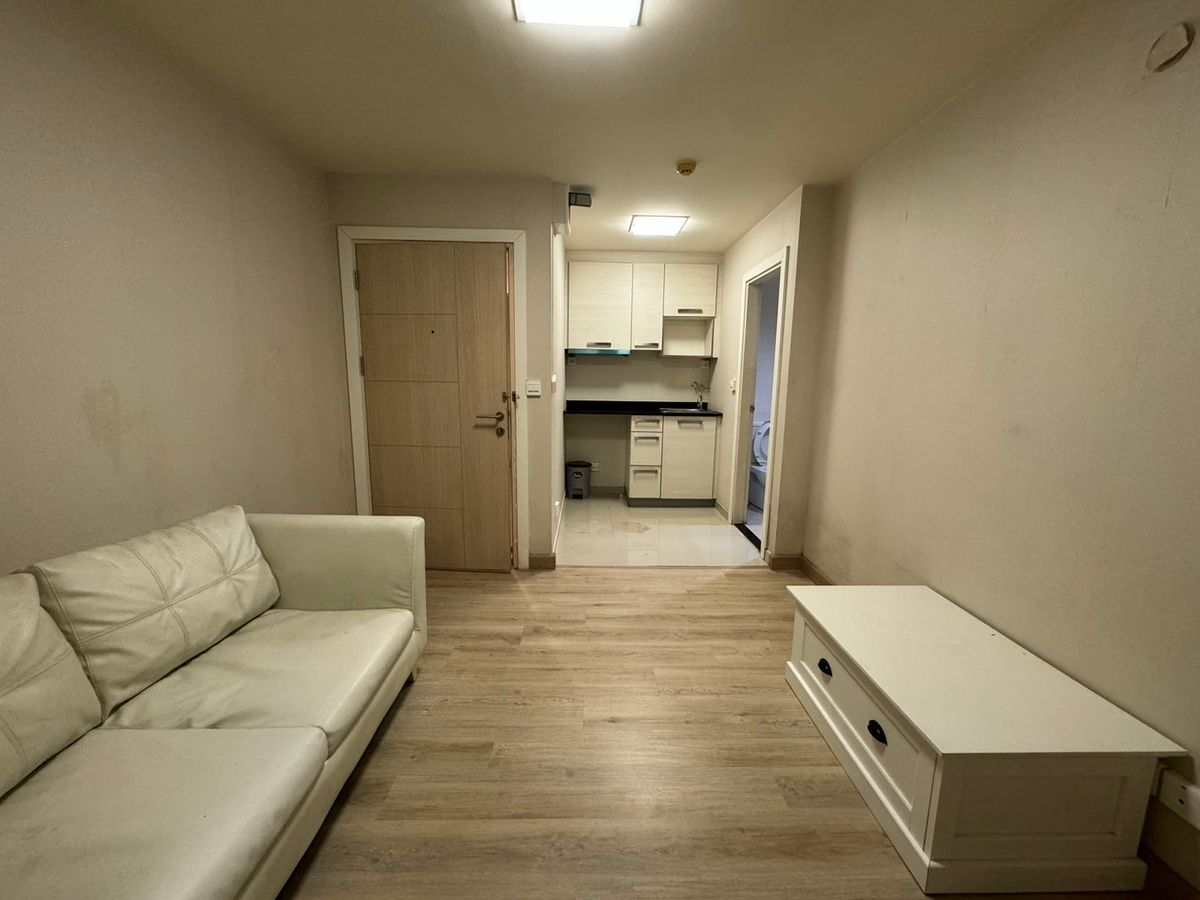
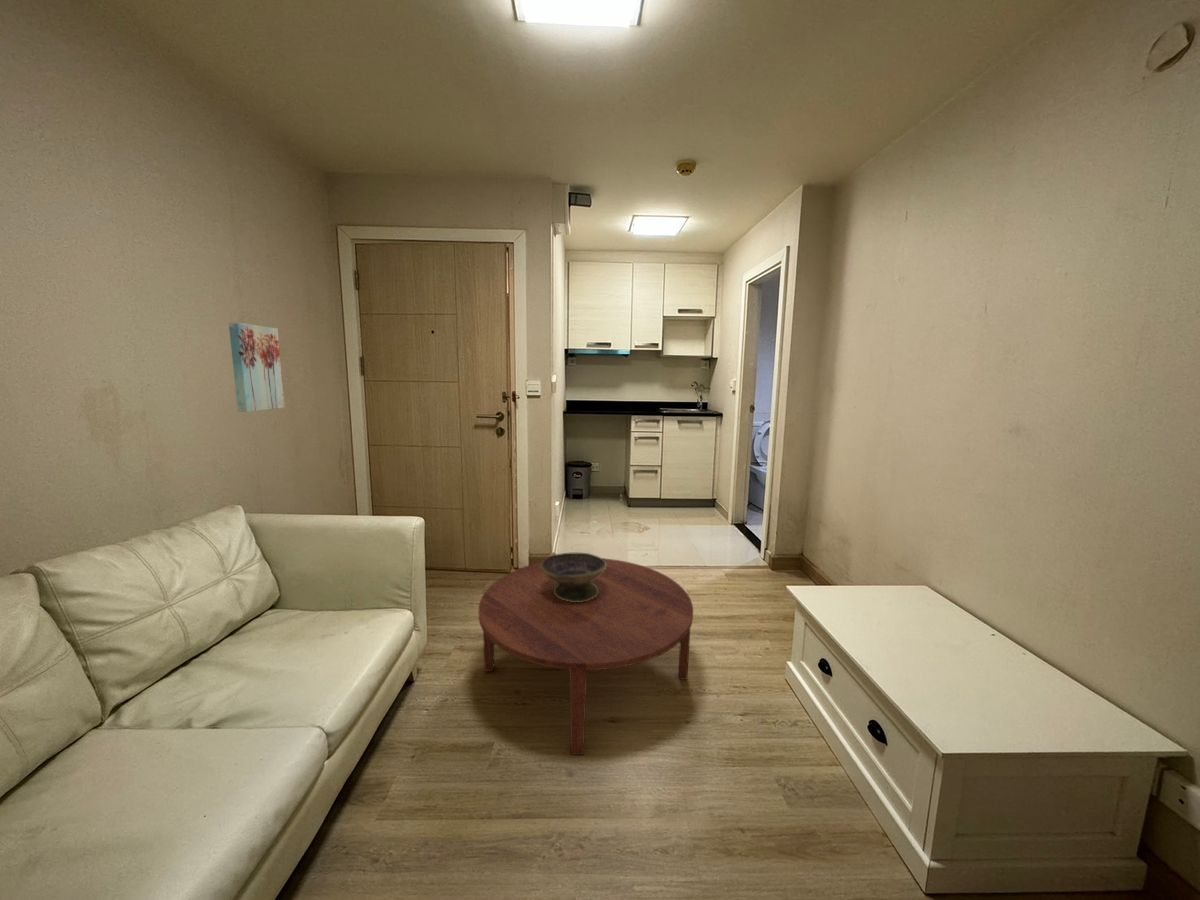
+ coffee table (586, 636)
+ decorative bowl (573, 576)
+ wall art (258, 368)
